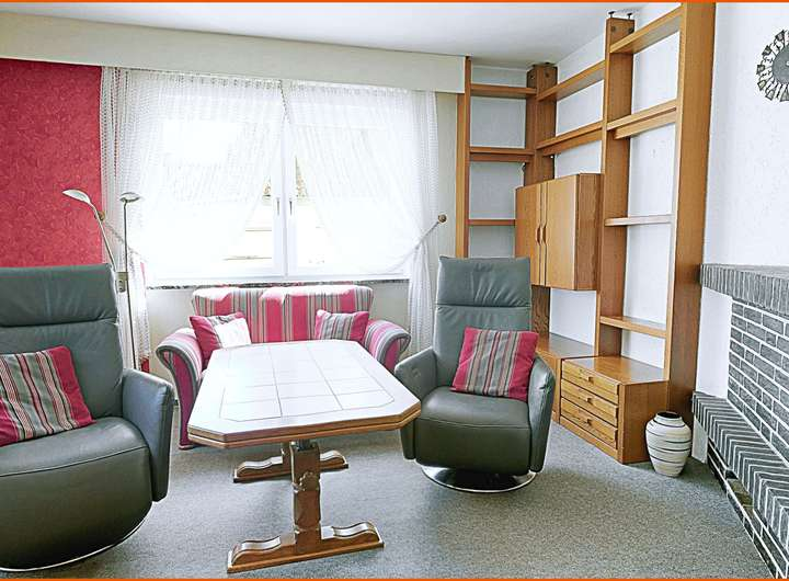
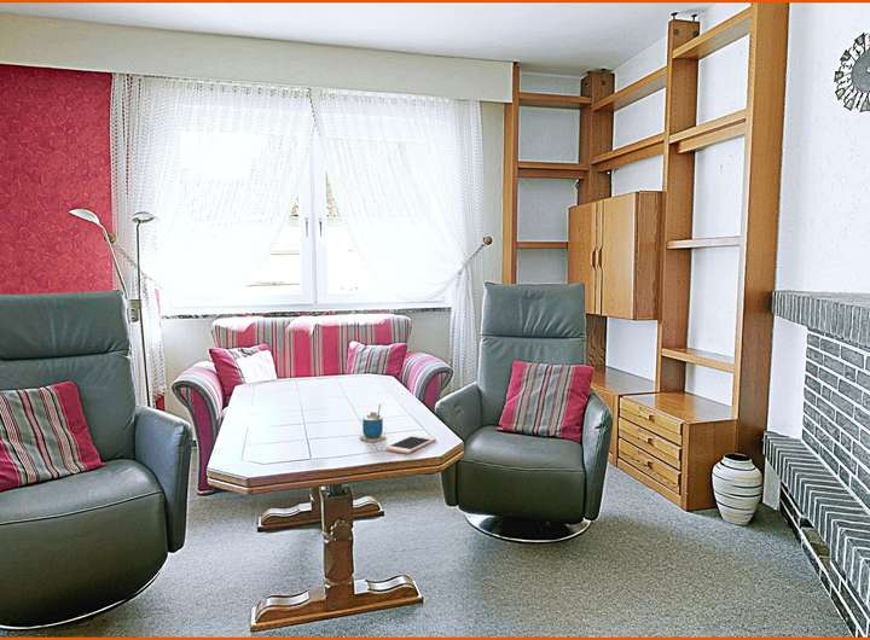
+ cup (372, 420)
+ cell phone (411, 443)
